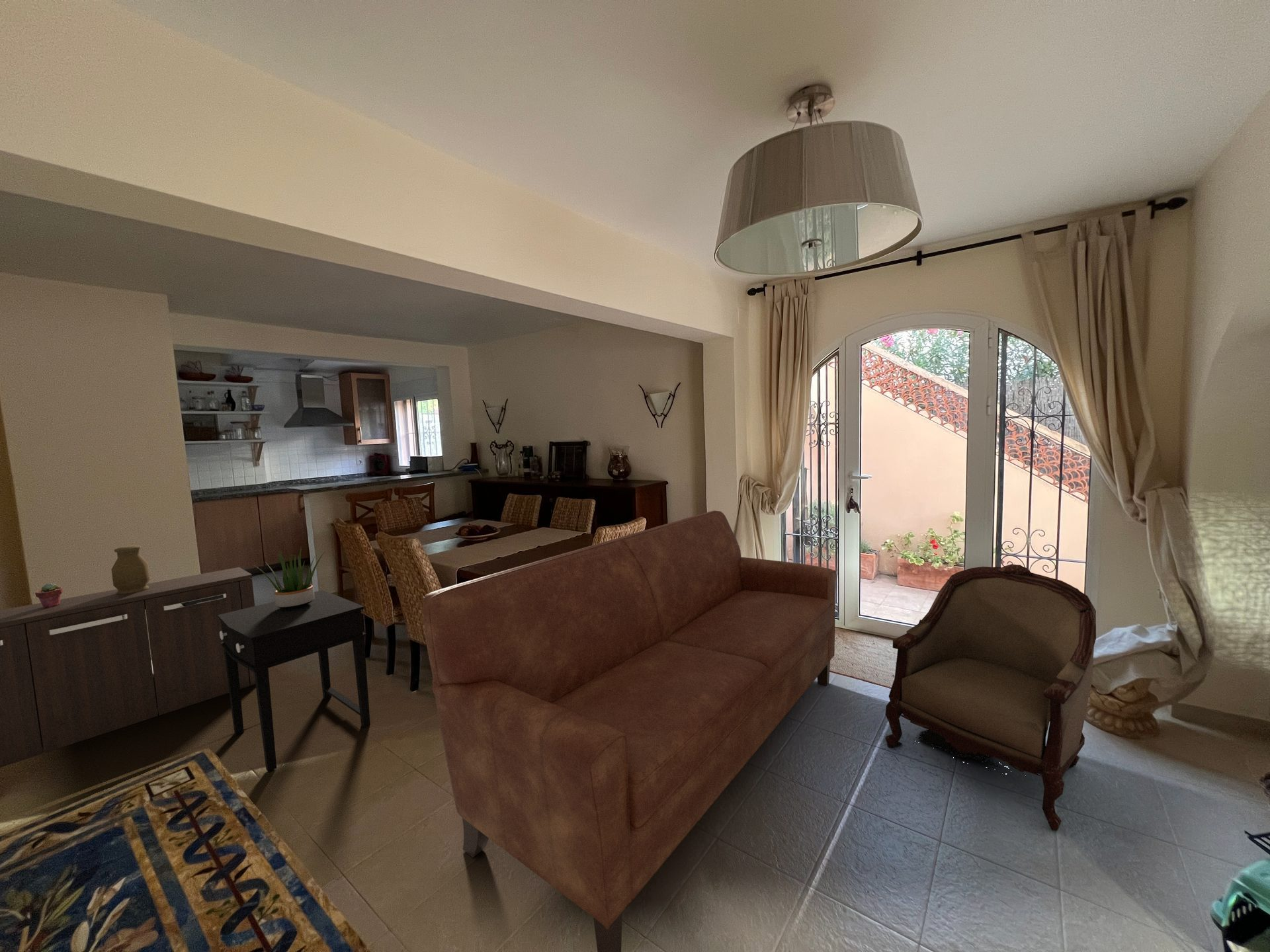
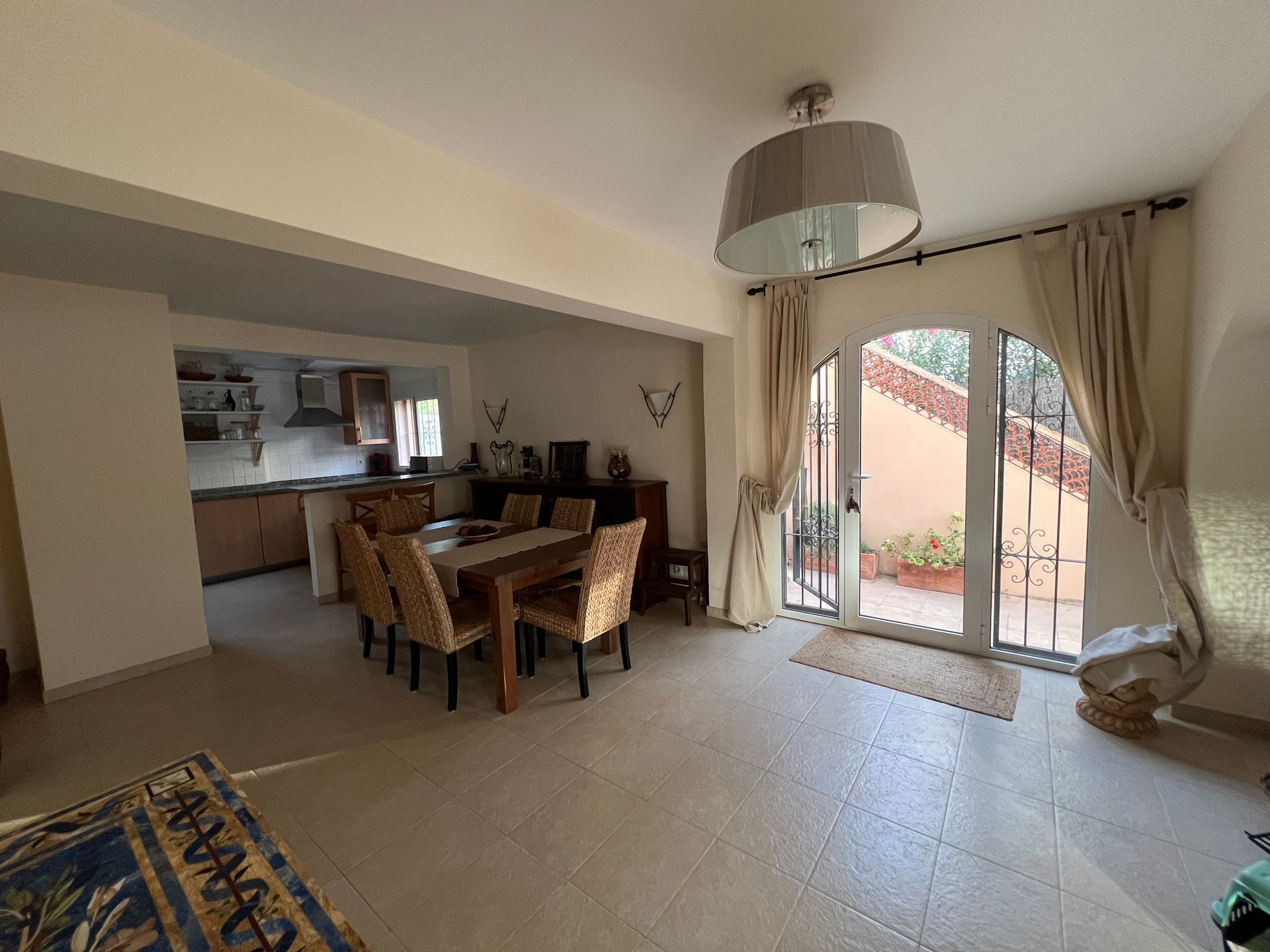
- decorative jar (130, 568)
- storage cabinet (103, 660)
- potted succulent (50, 594)
- potted plant (292, 577)
- side table (290, 660)
- sofa (686, 648)
- armchair (988, 666)
